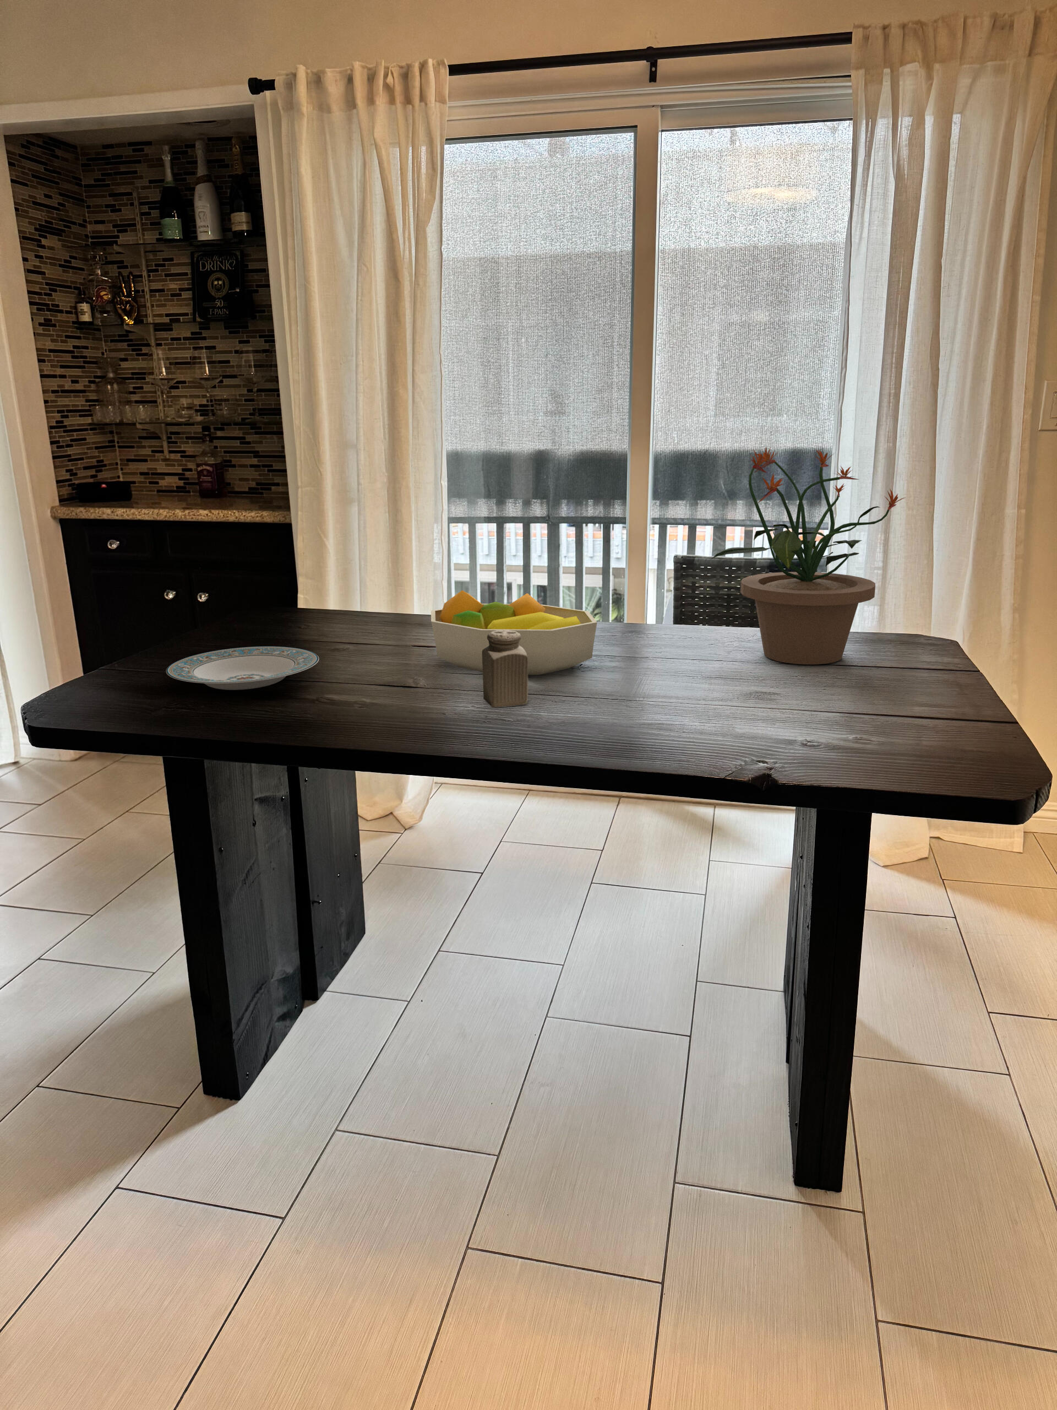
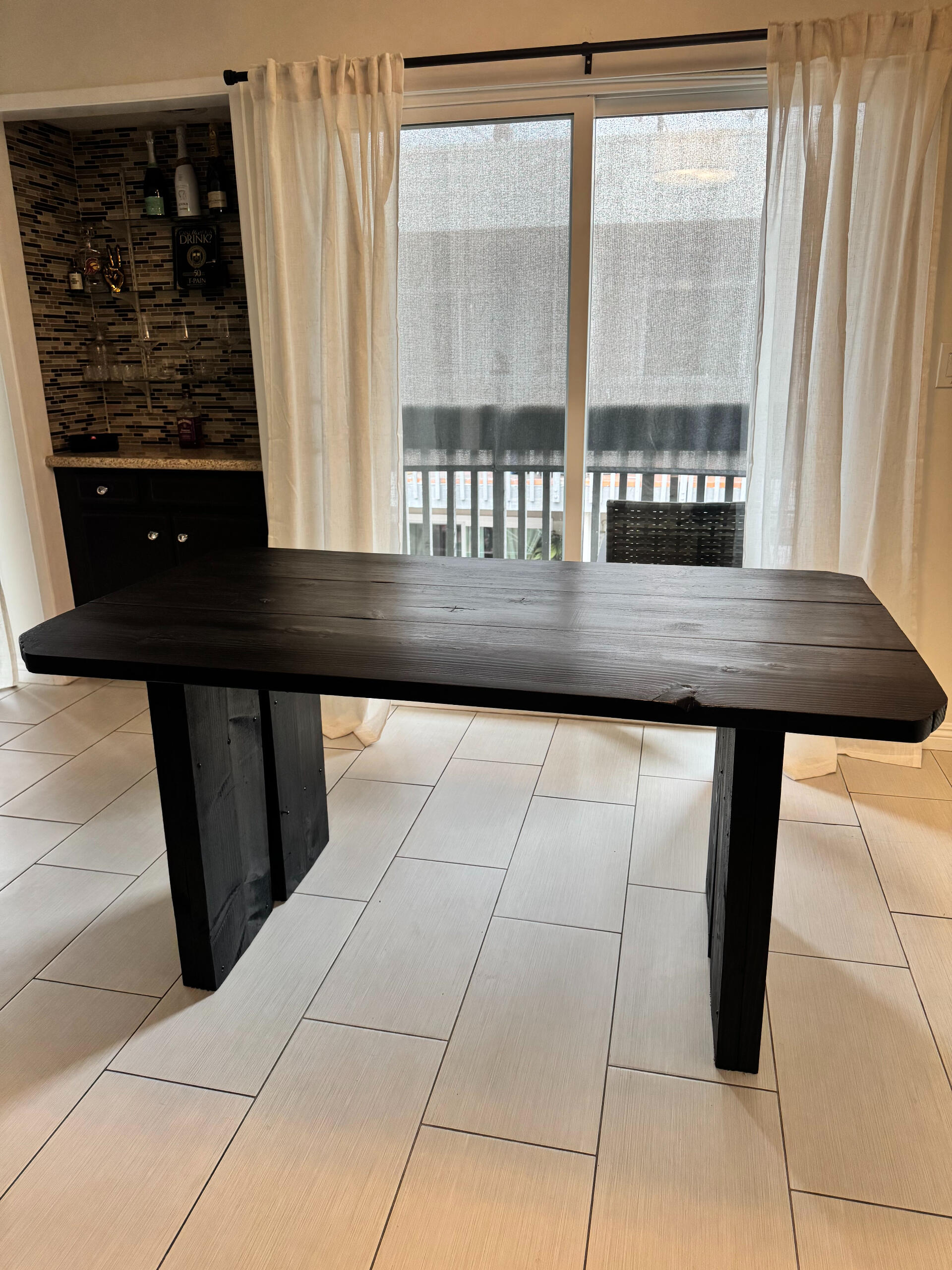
- potted plant (798, 553)
- plate (244, 672)
- salt shaker (504, 666)
- fruit bowl (511, 630)
